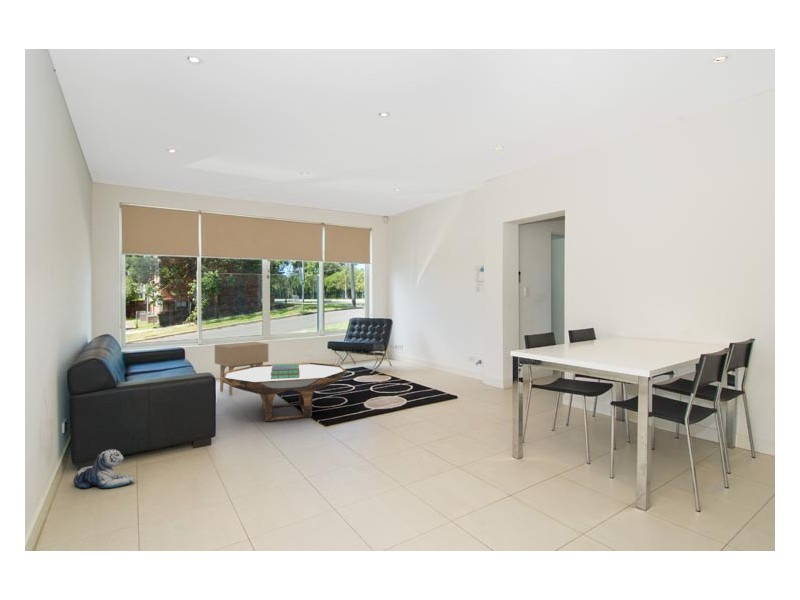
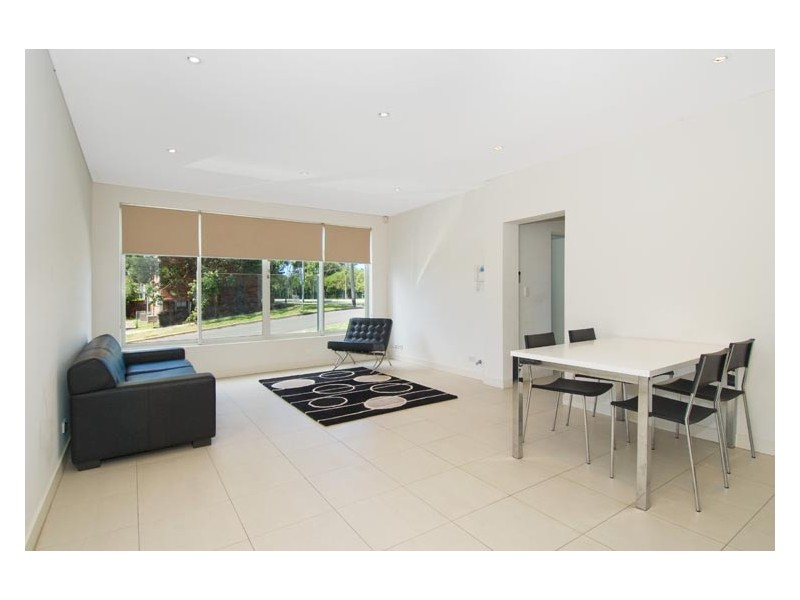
- plush toy (105, 465)
- stack of books (285, 370)
- coffee table (286, 389)
- side table (240, 366)
